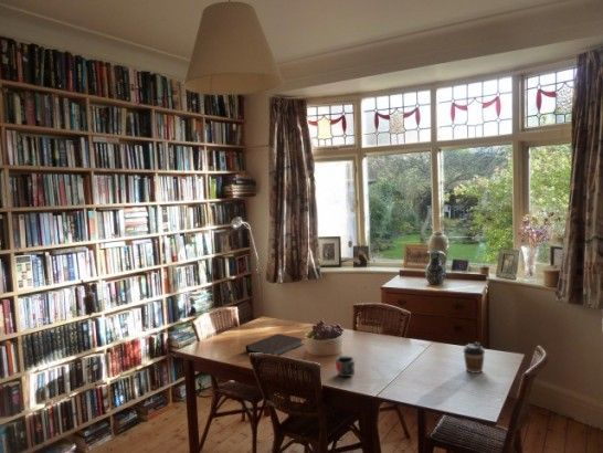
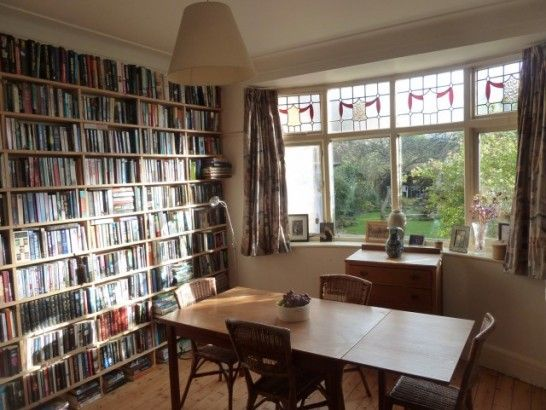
- coffee cup (474, 357)
- mug (347, 368)
- notebook (275, 345)
